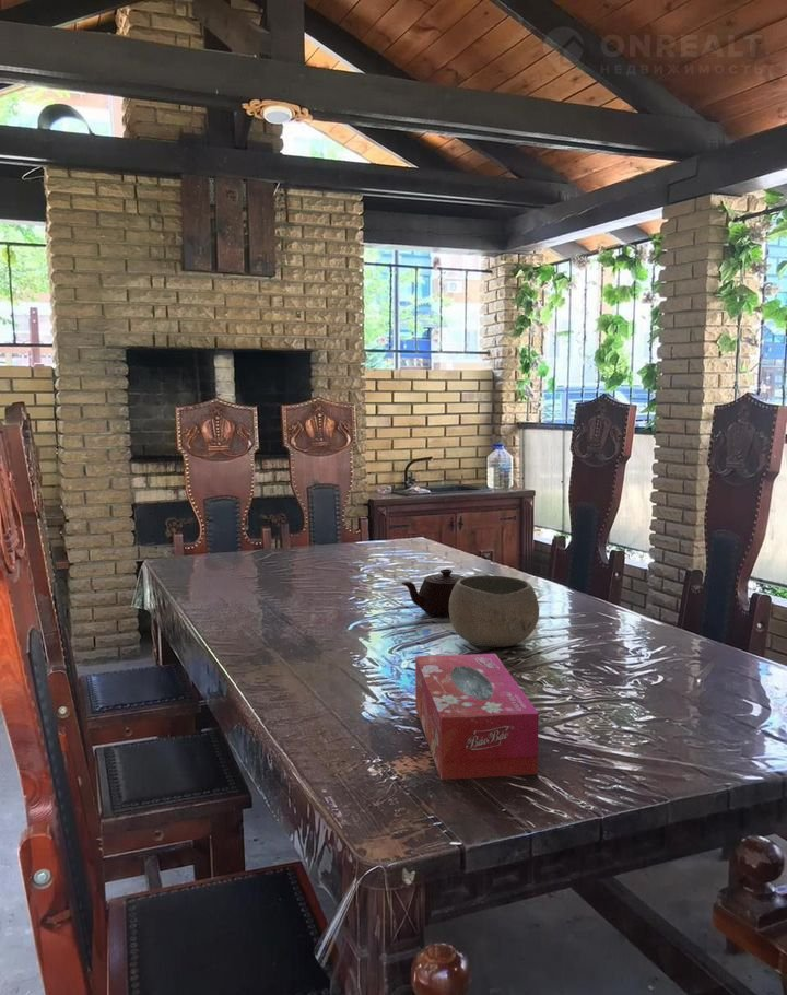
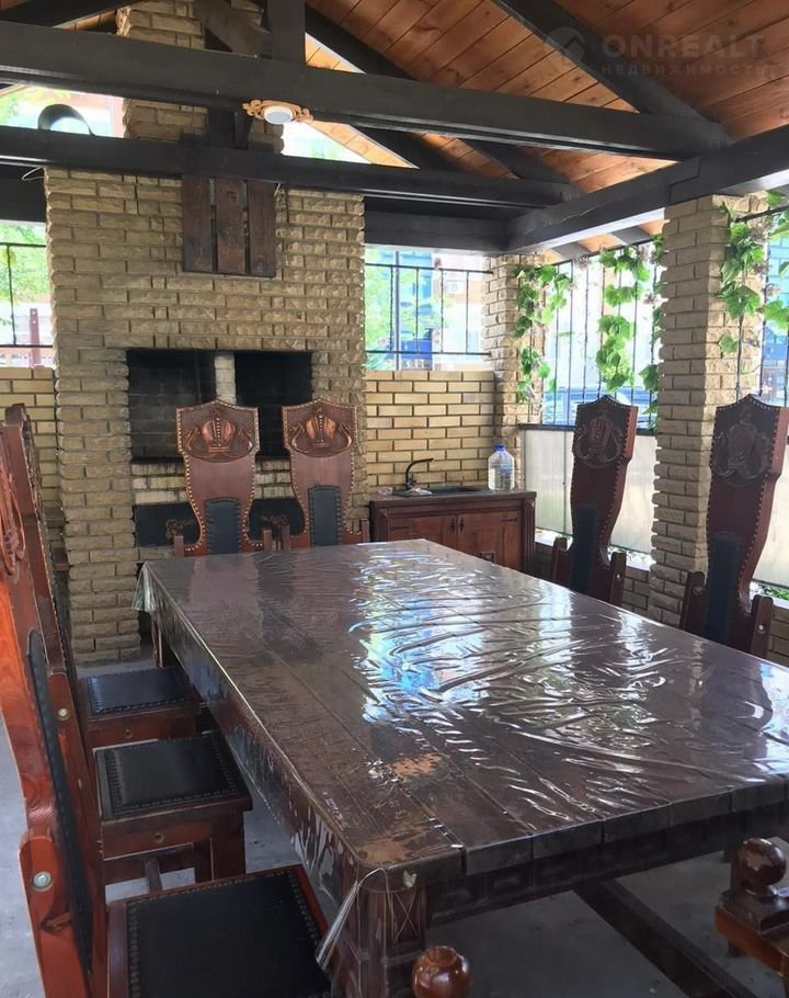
- teapot (443, 592)
- bowl (493, 612)
- tissue box (470, 710)
